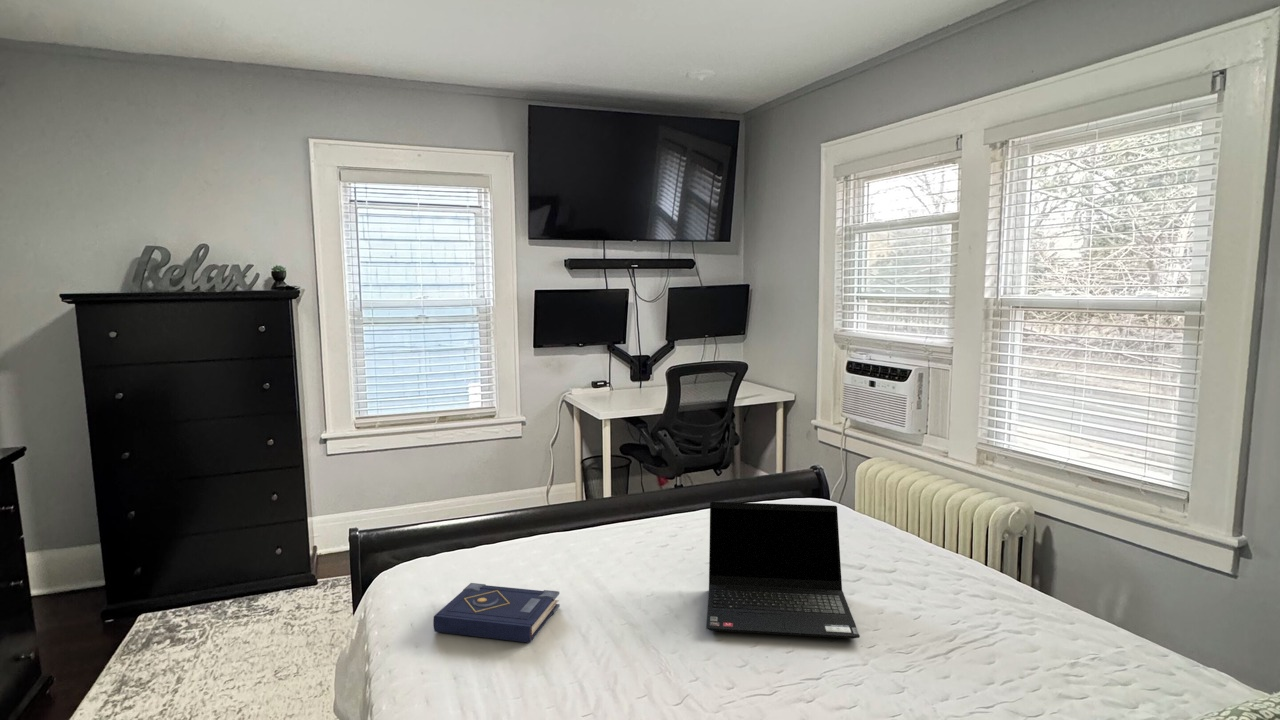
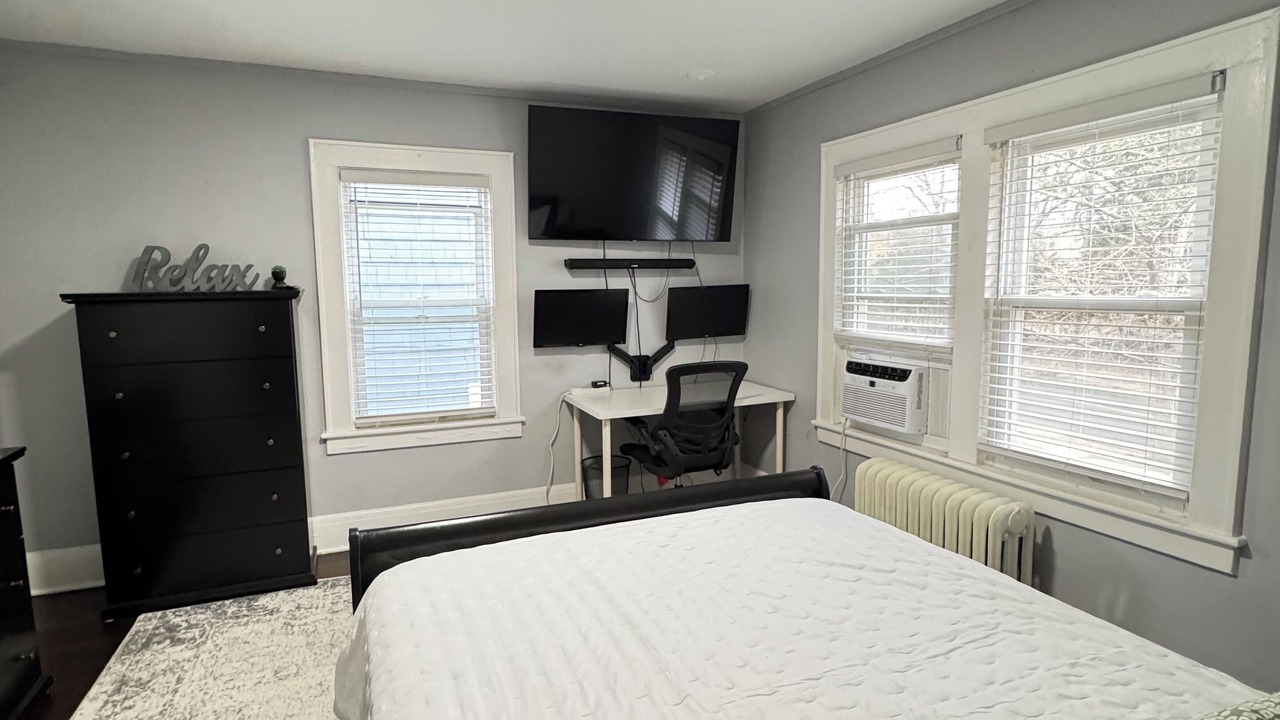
- laptop computer (776, 564)
- book (498, 611)
